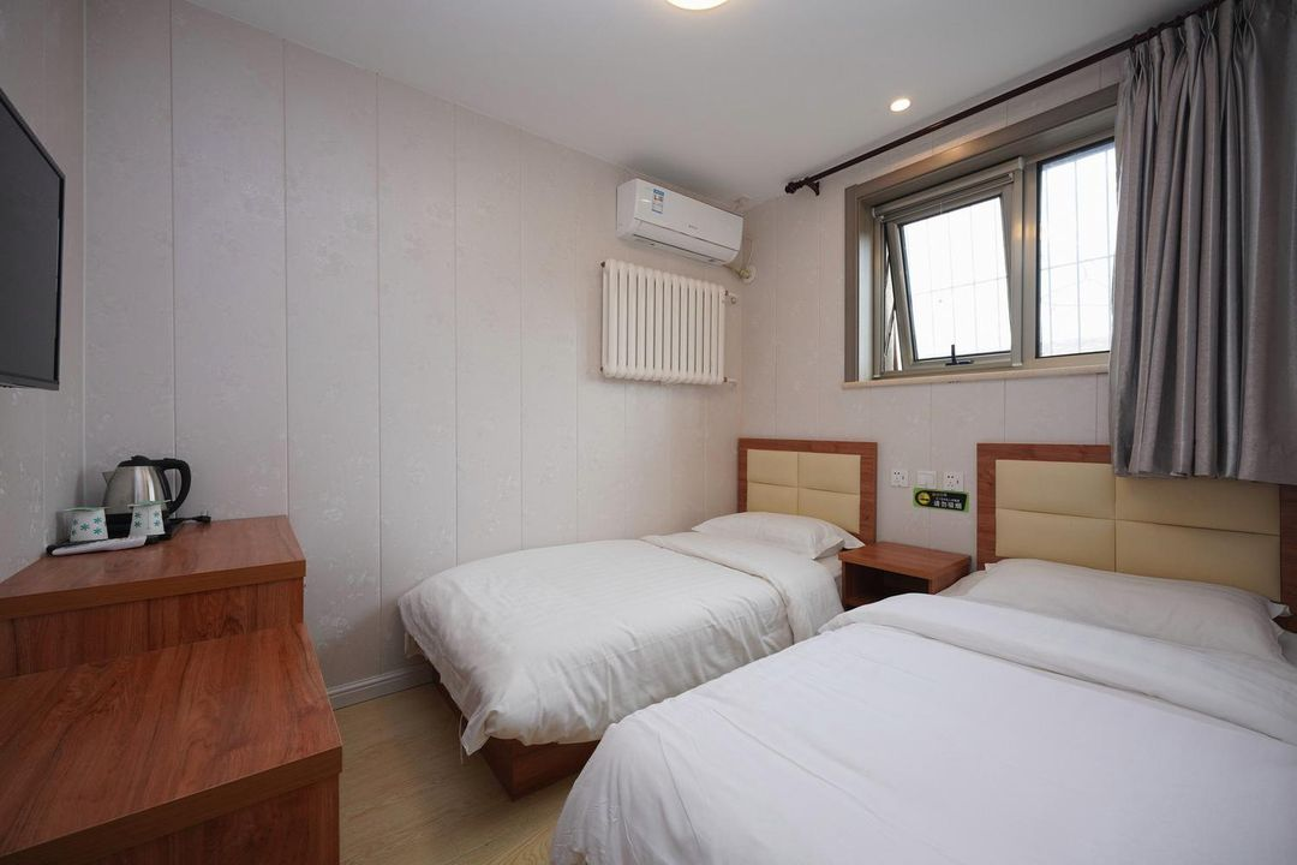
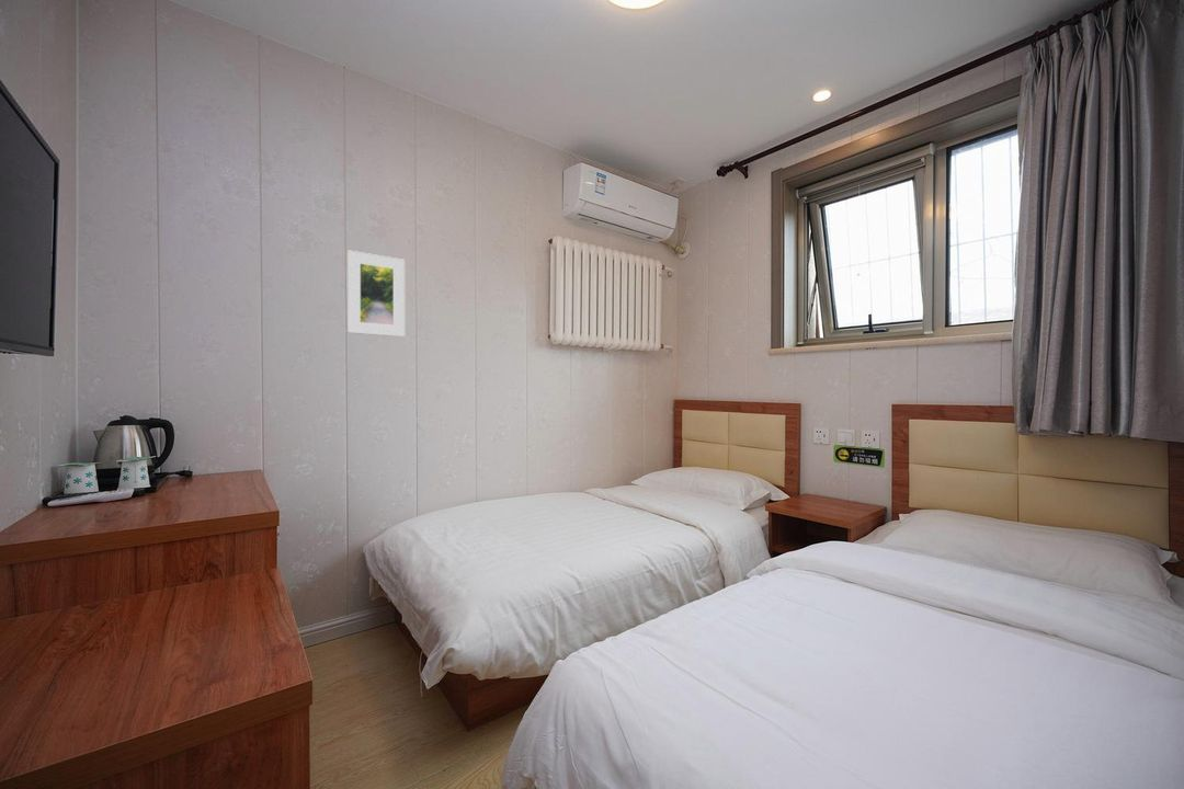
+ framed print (376, 295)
